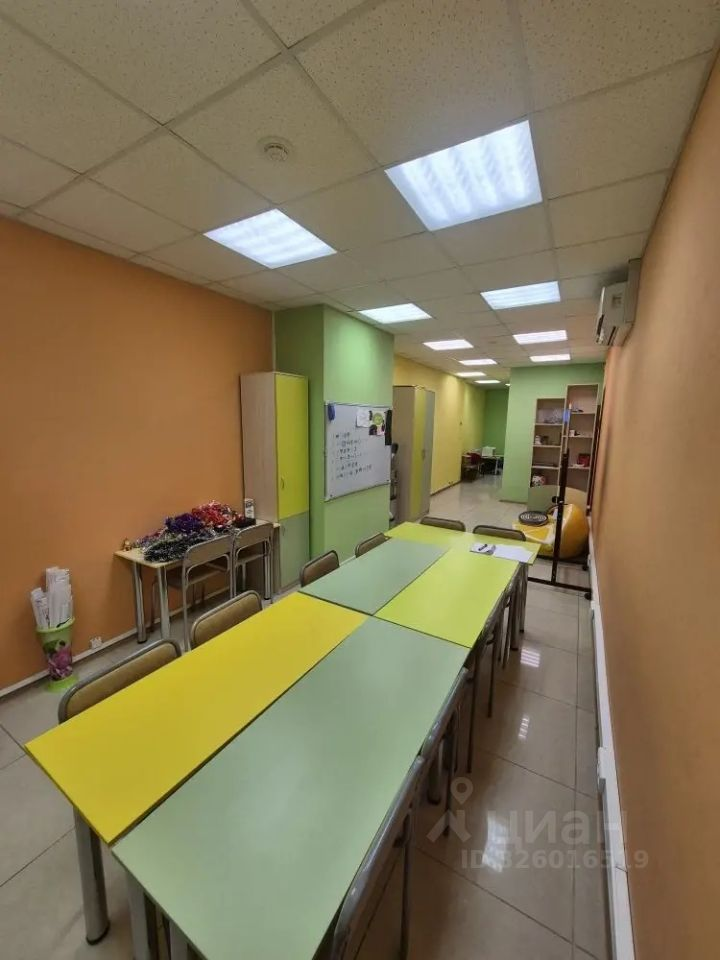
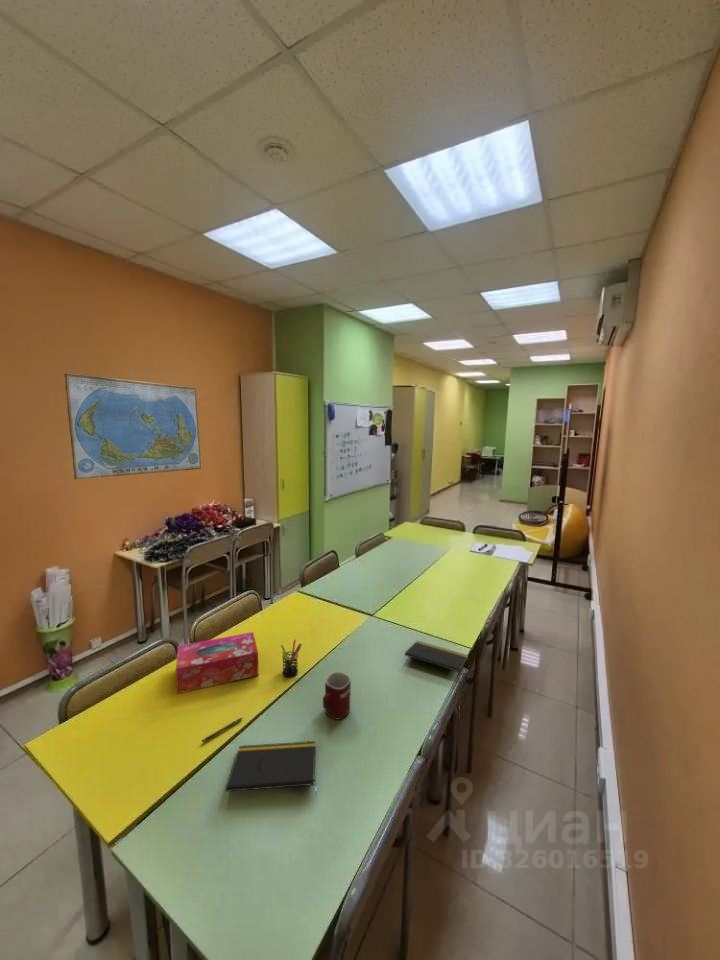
+ tissue box (218, 660)
+ world map (143, 428)
+ mug (334, 698)
+ notepad (274, 764)
+ pen (223, 728)
+ notepad (436, 655)
+ pen holder (289, 657)
